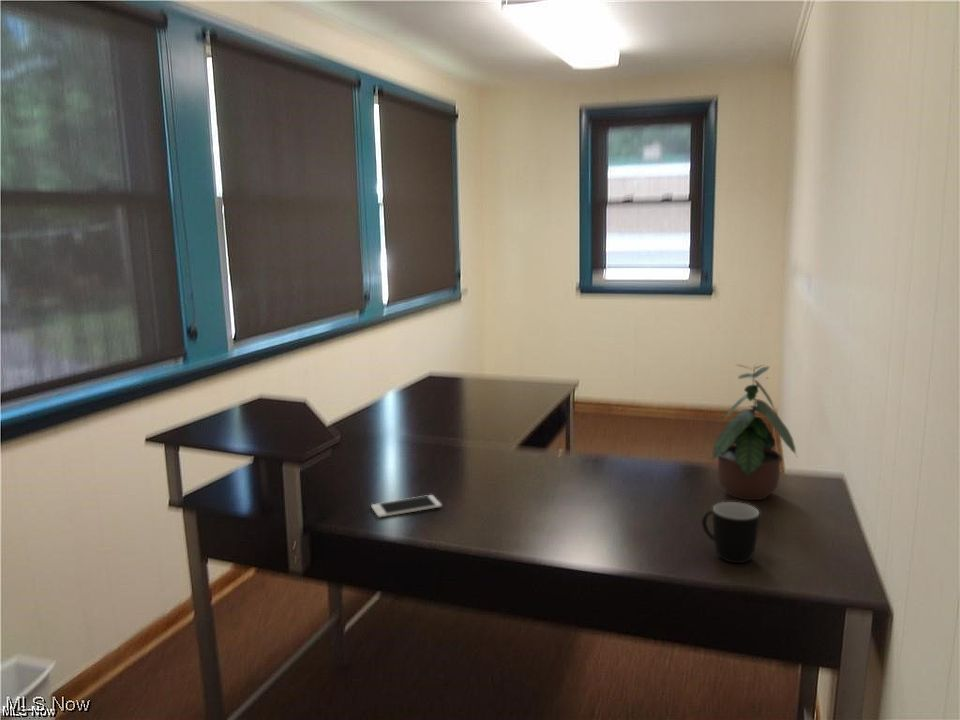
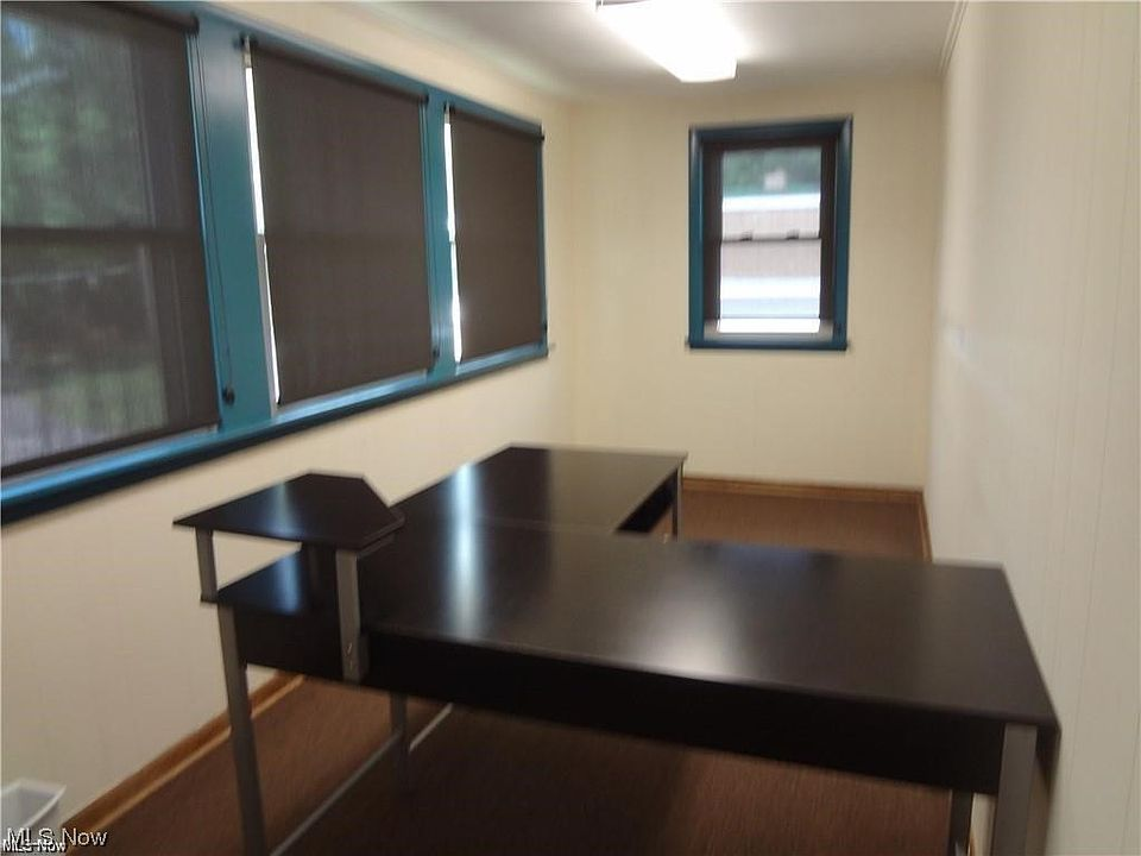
- cell phone (406, 505)
- potted plant (754, 427)
- mug (728, 531)
